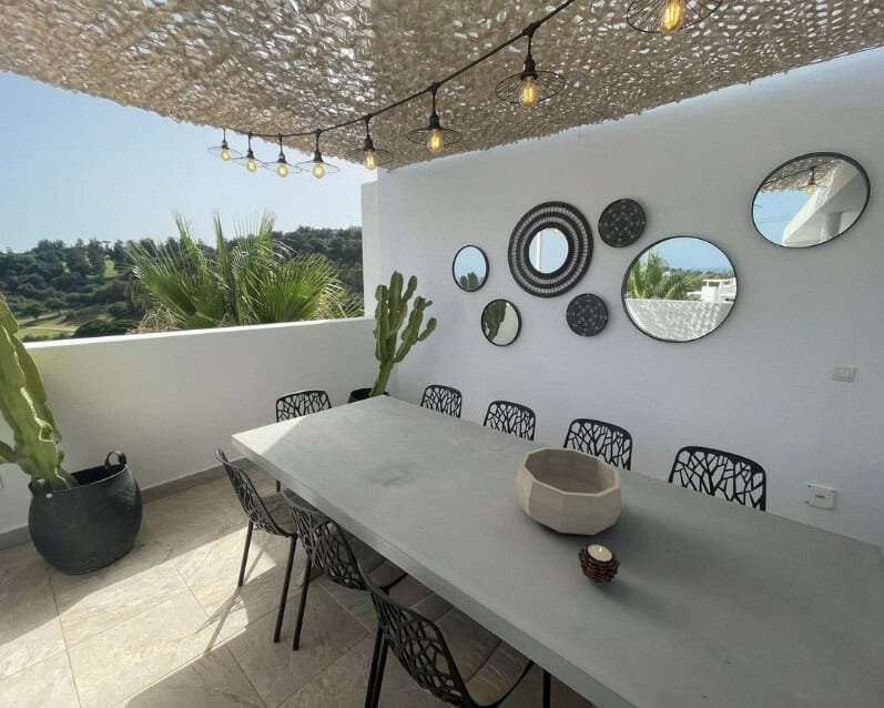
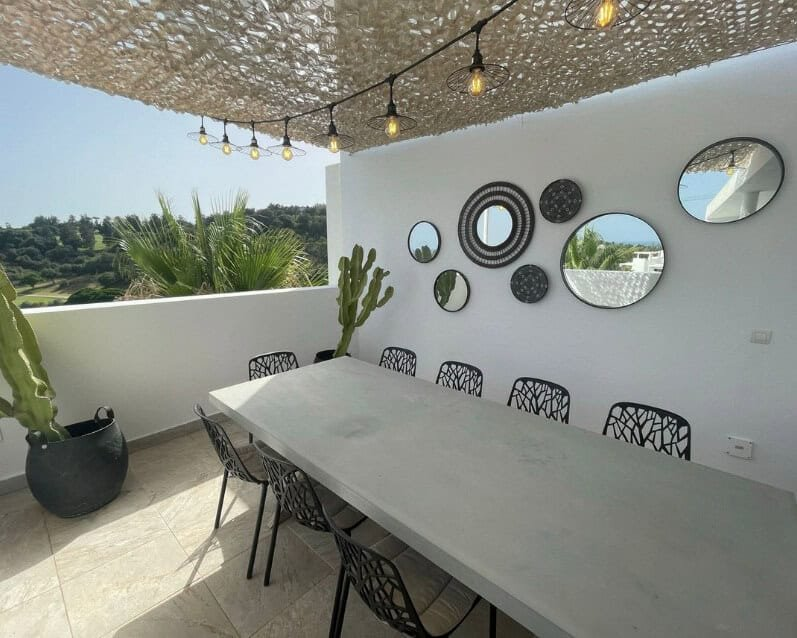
- candle (598, 562)
- decorative bowl (566, 489)
